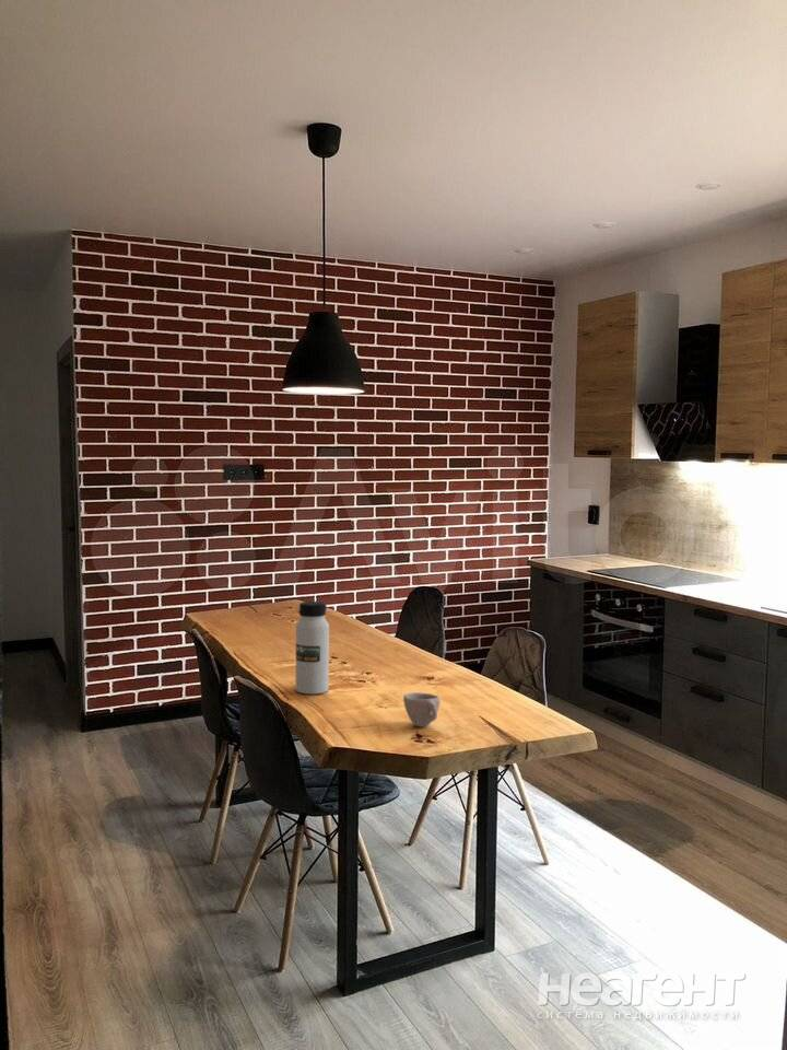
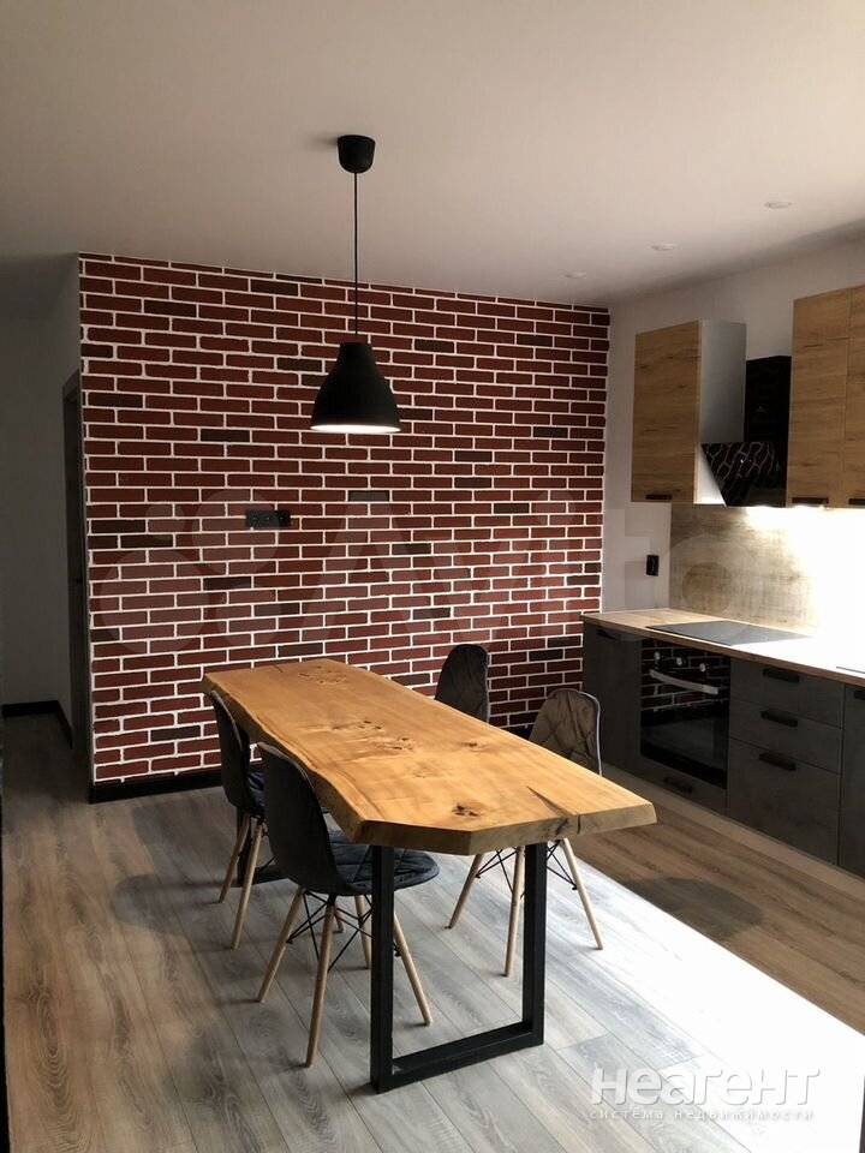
- cup (424, 711)
- water bottle (312, 646)
